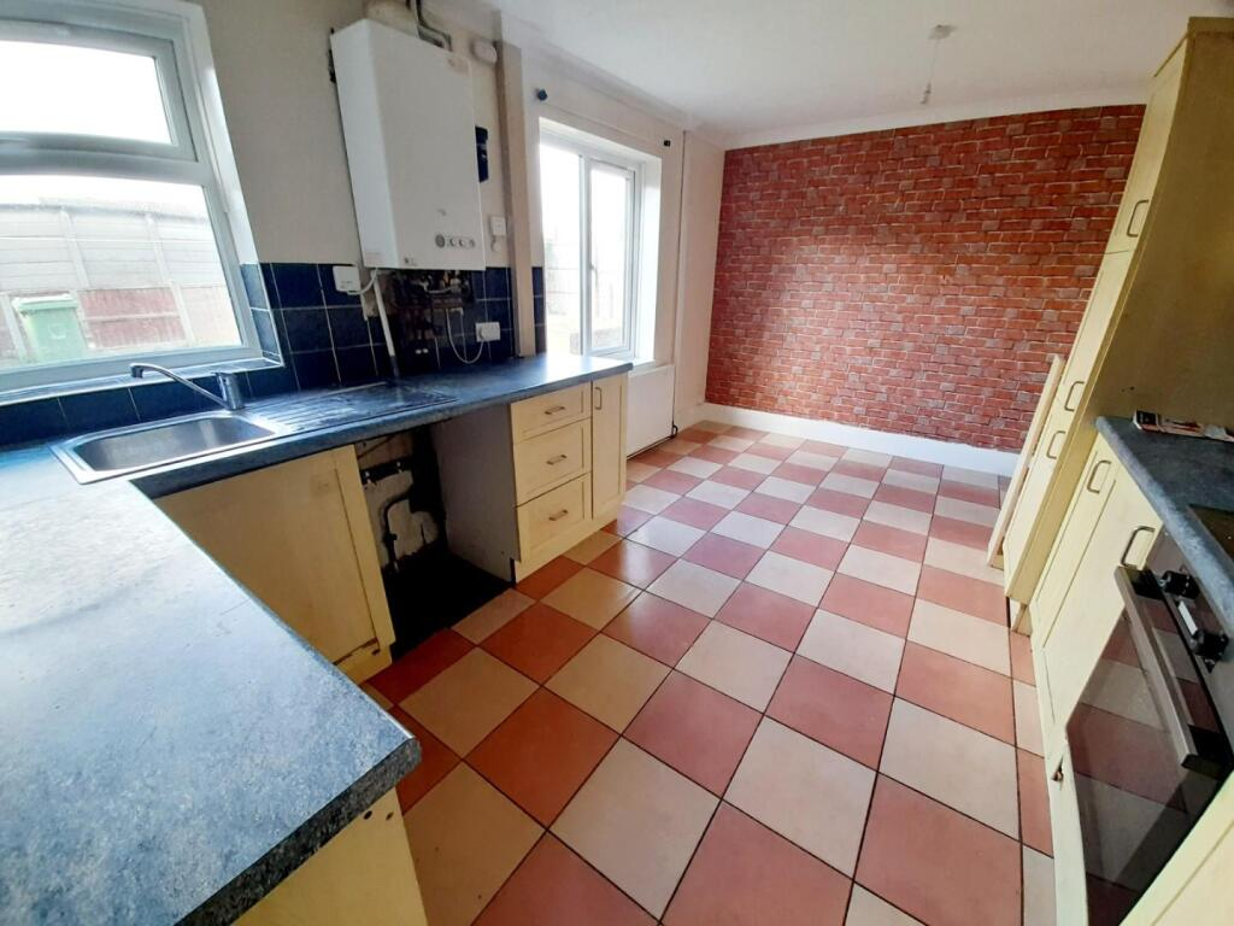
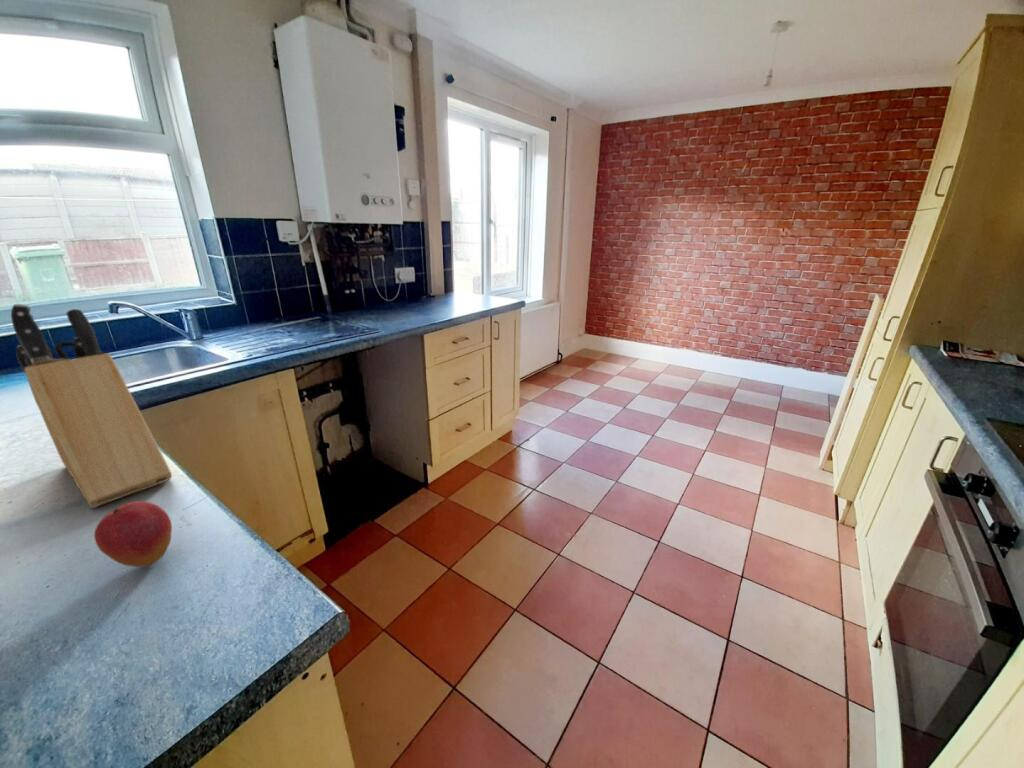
+ knife block (83, 393)
+ fruit (137, 536)
